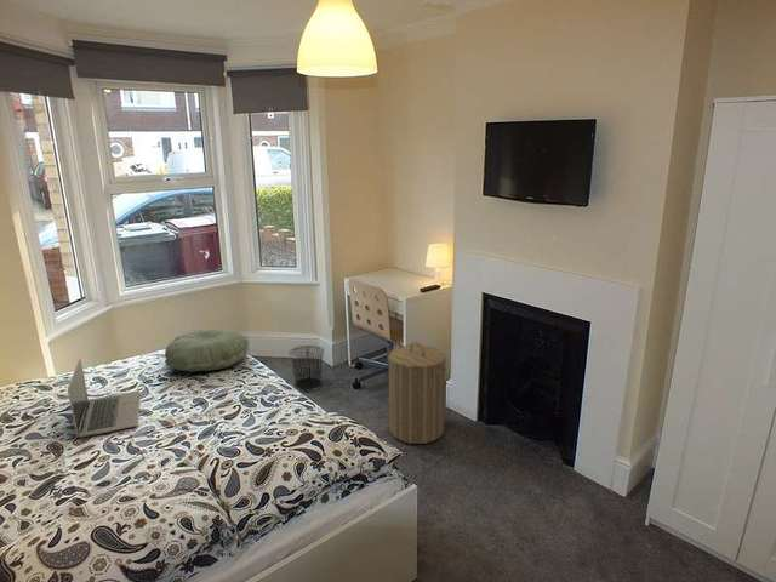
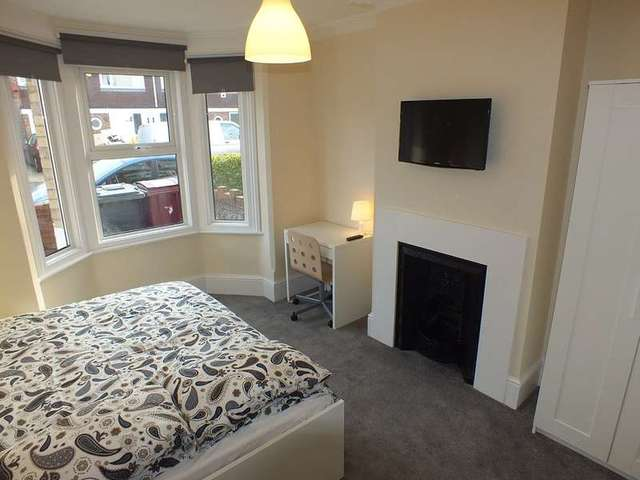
- waste bin (307, 367)
- pillow (206, 348)
- laptop (107, 396)
- laundry hamper (416, 387)
